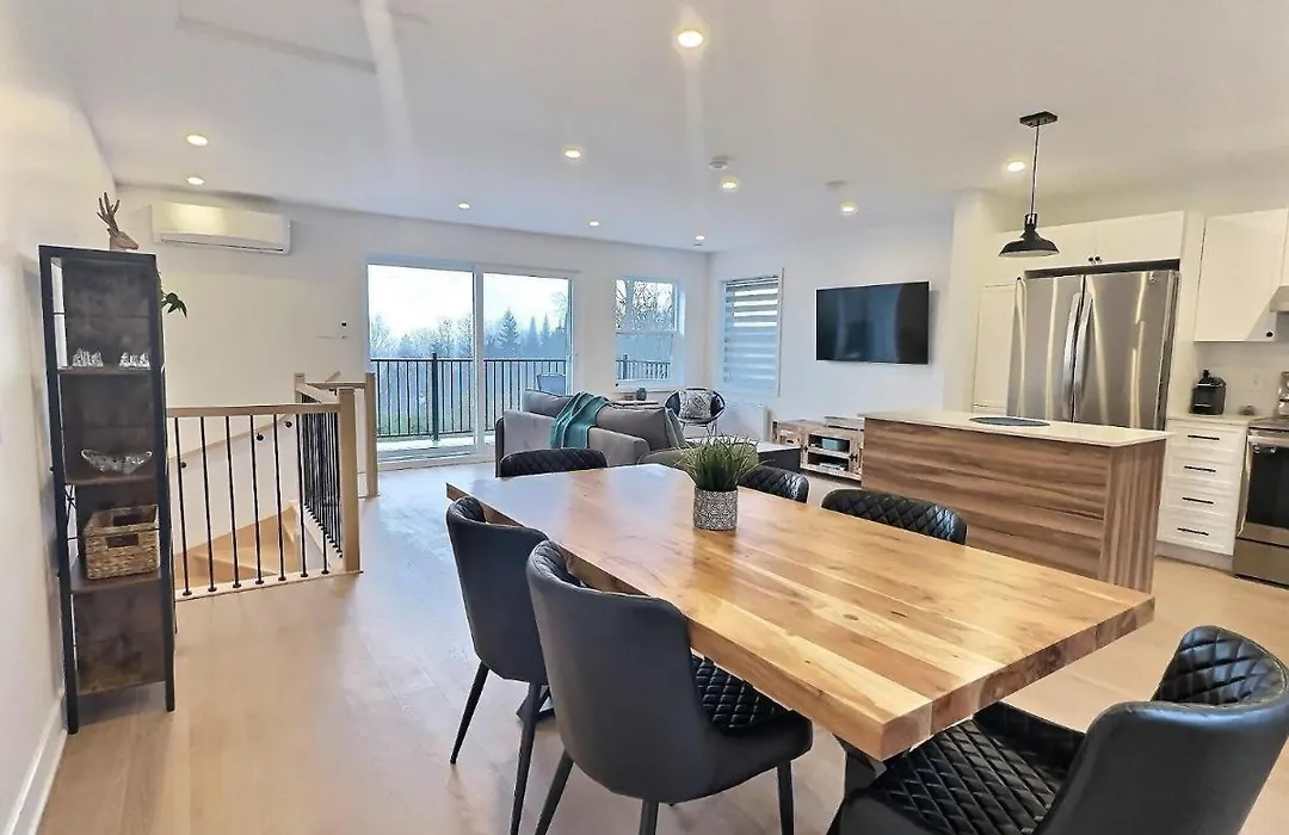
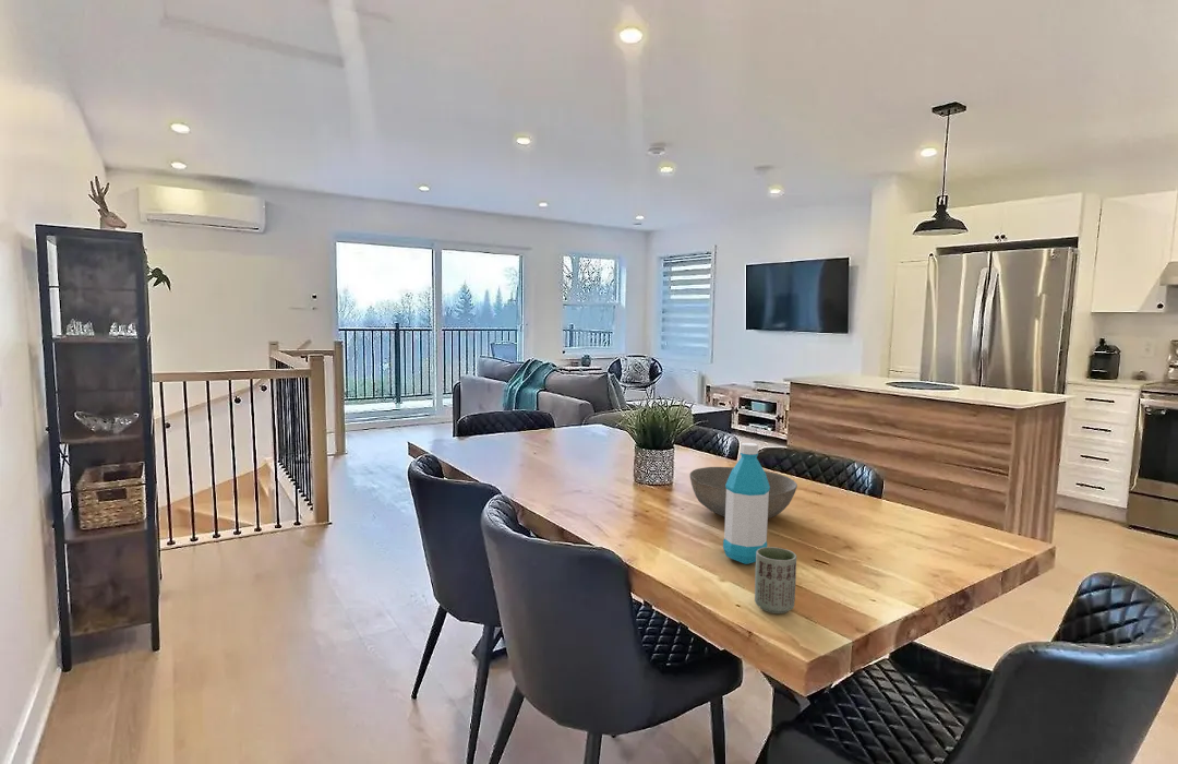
+ water bottle (746, 501)
+ cup (774, 580)
+ bowl (725, 494)
